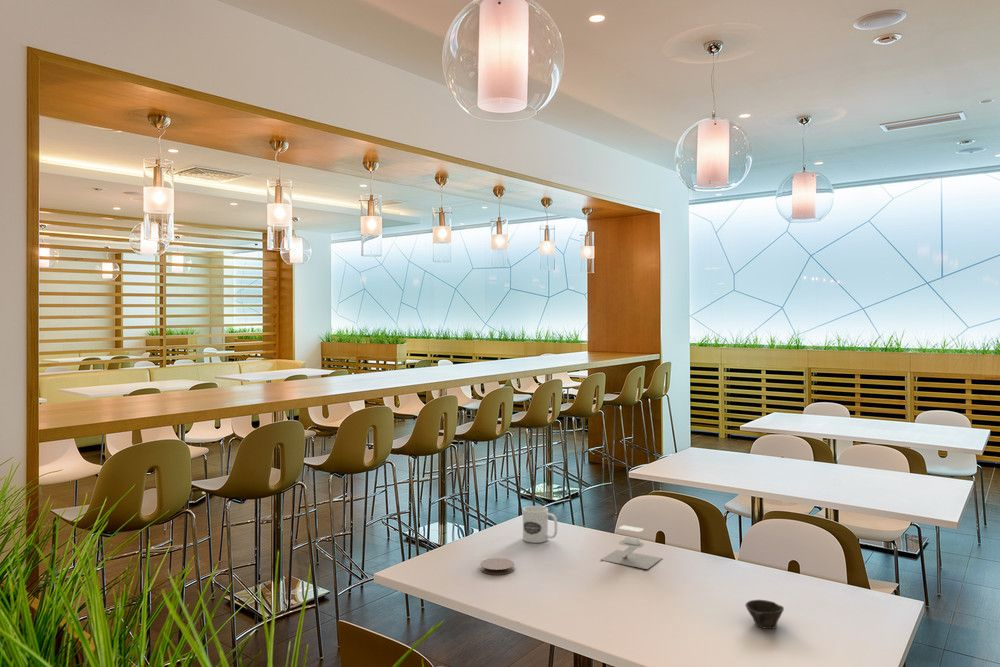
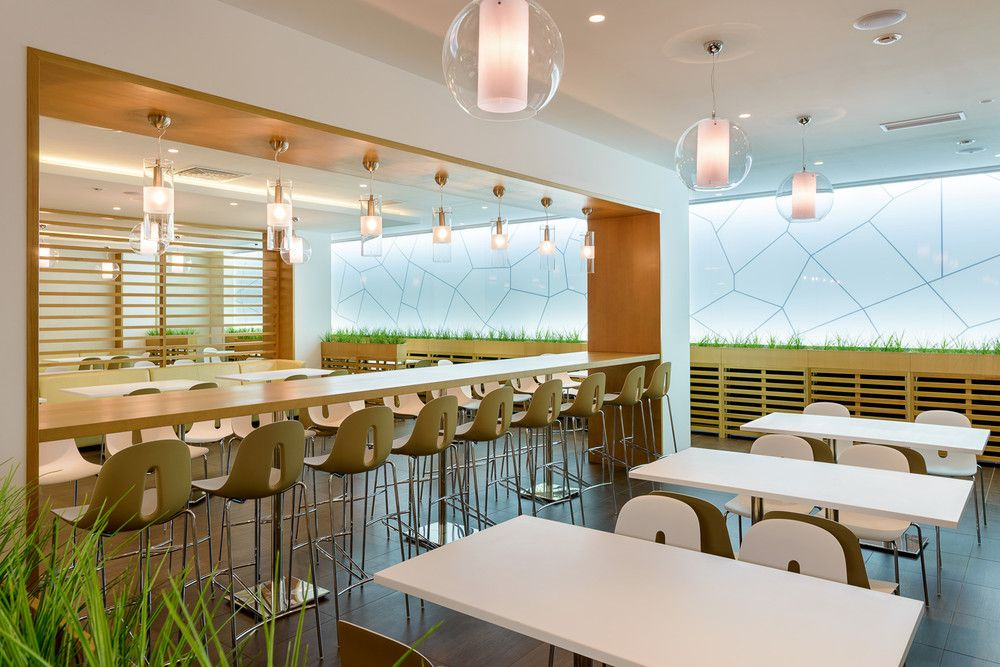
- coaster (497, 566)
- cup (763, 616)
- napkin holder (631, 543)
- mug (540, 524)
